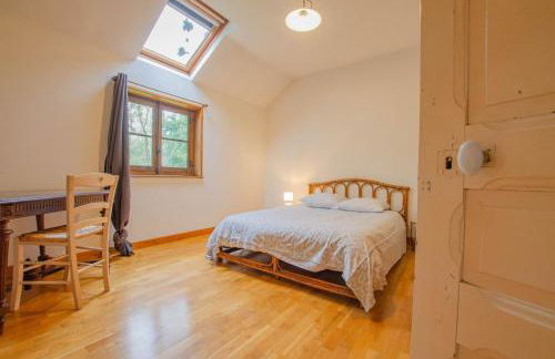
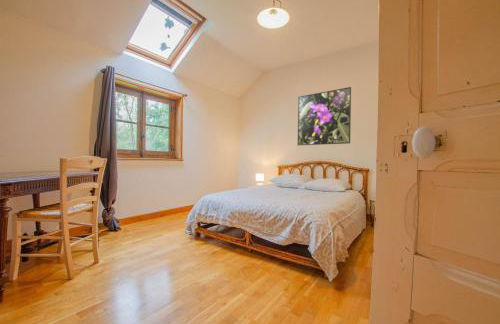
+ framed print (322, 118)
